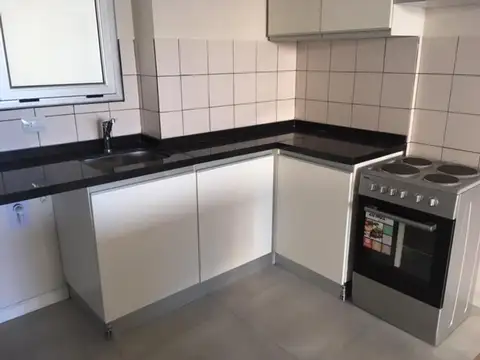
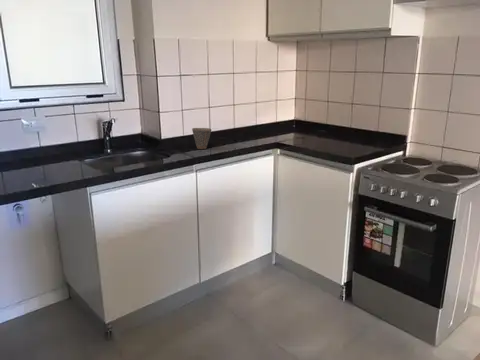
+ cup (202, 138)
